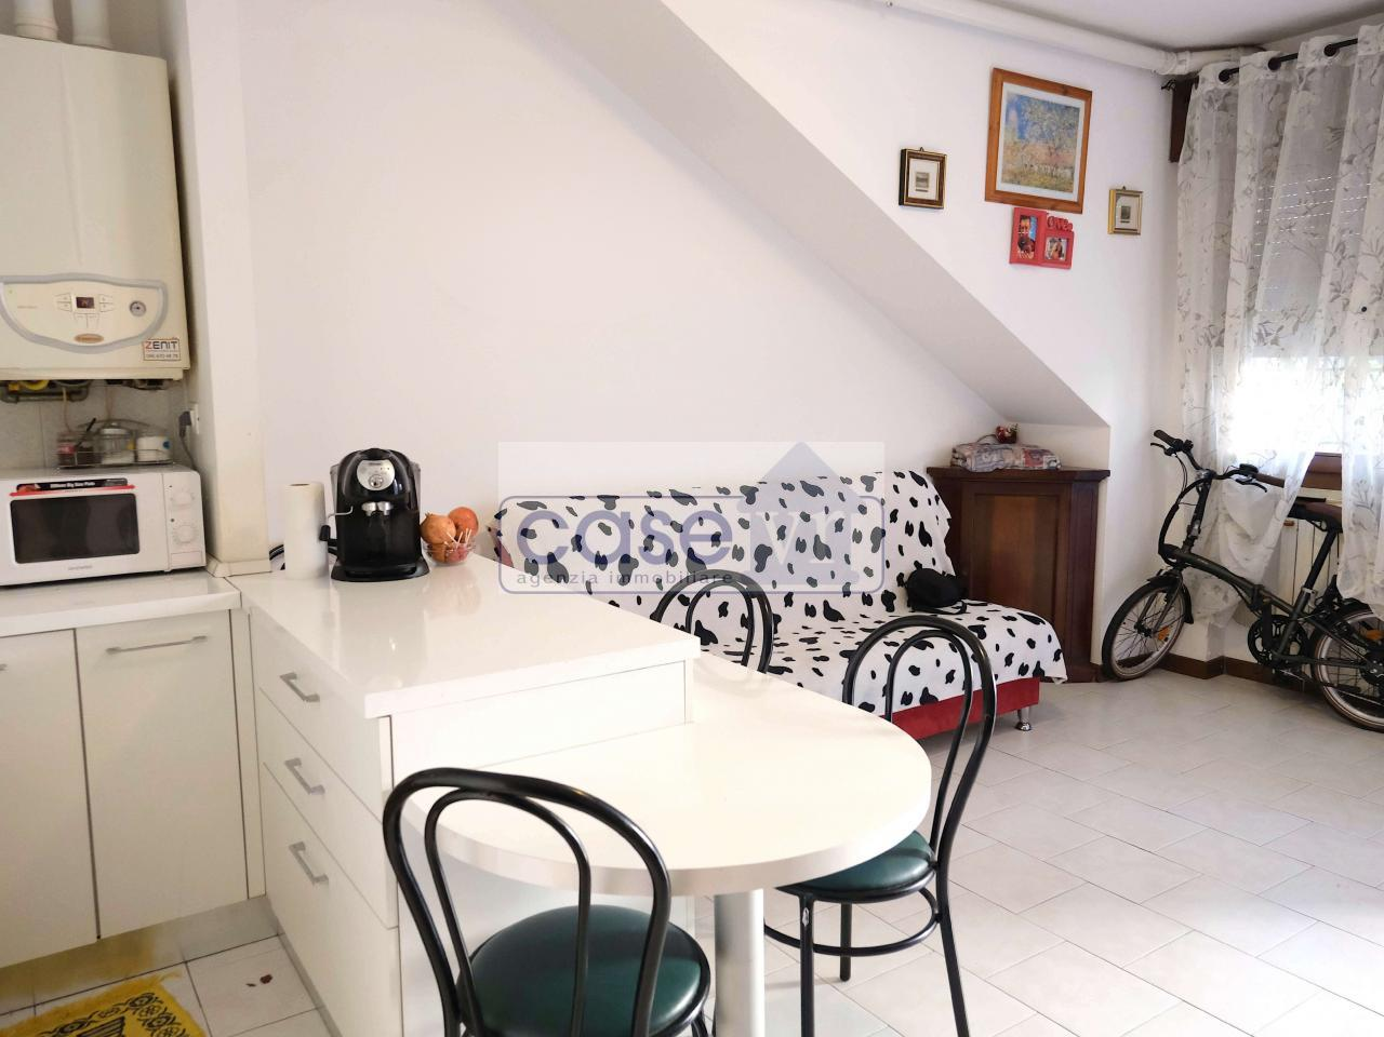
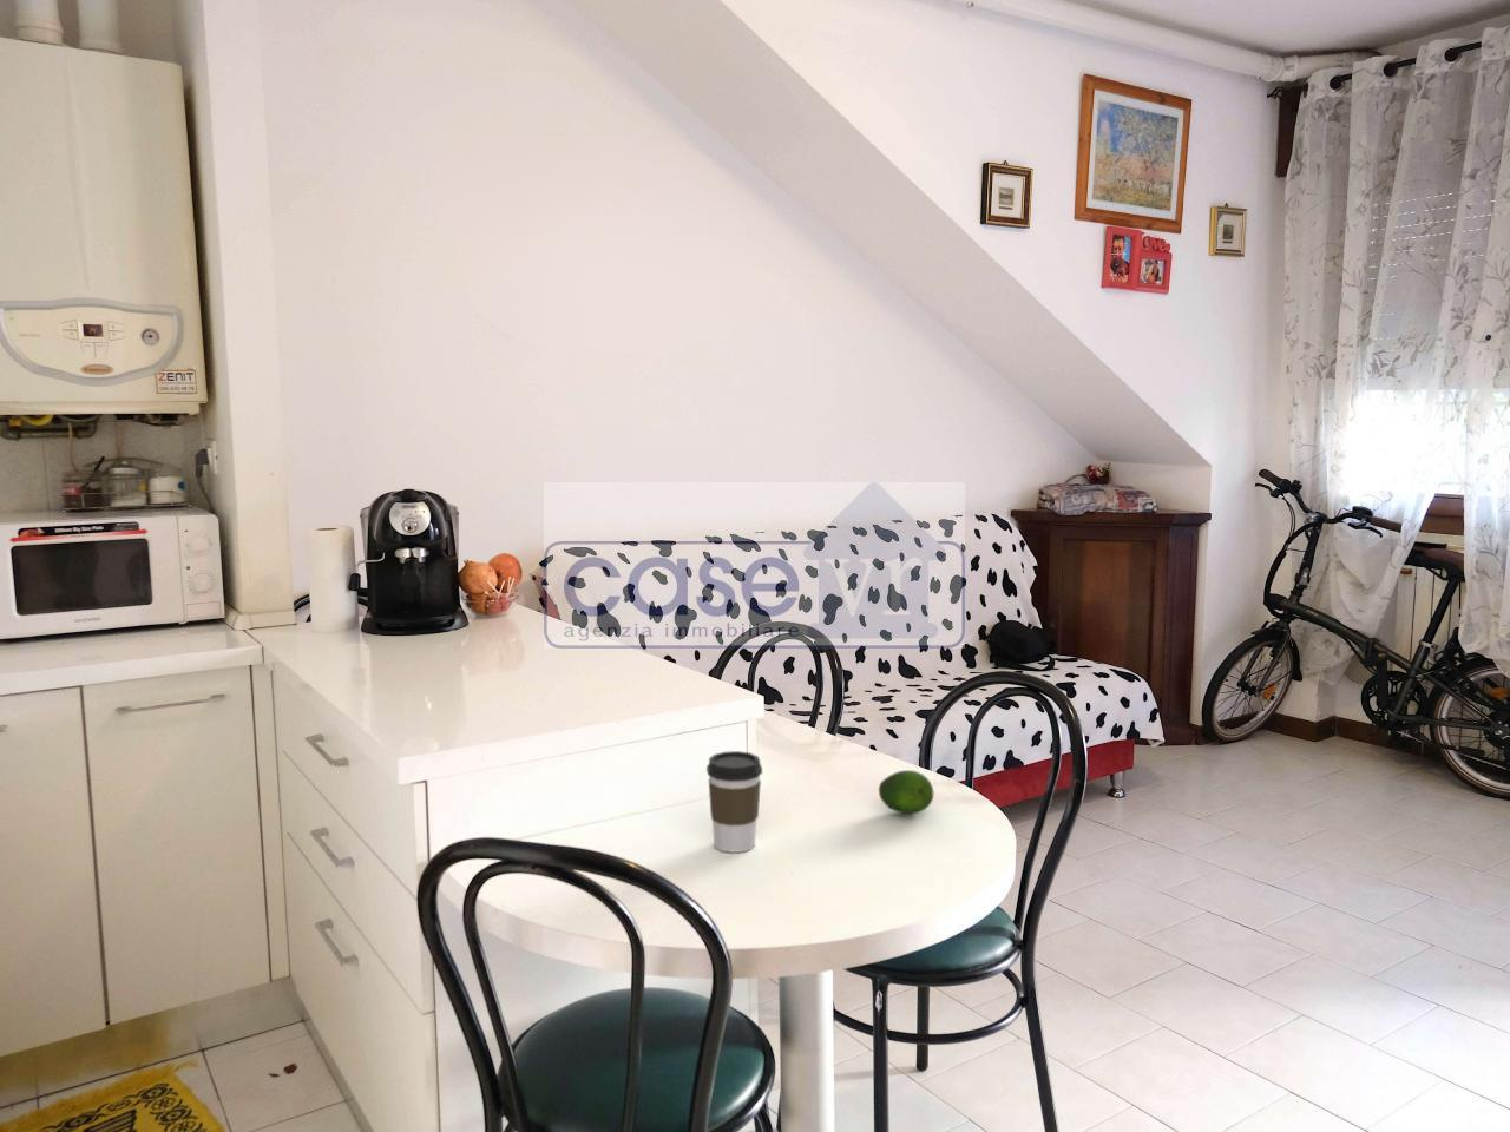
+ coffee cup (734, 801)
+ fruit (905, 791)
